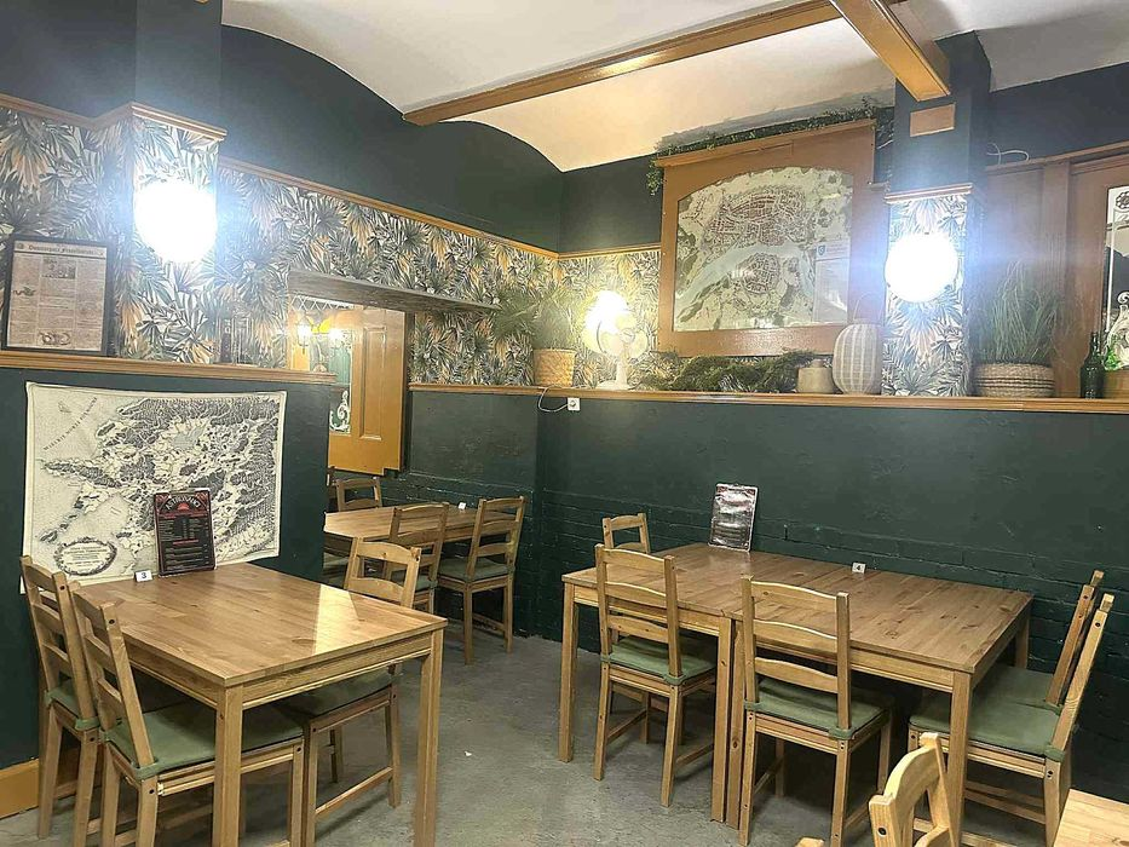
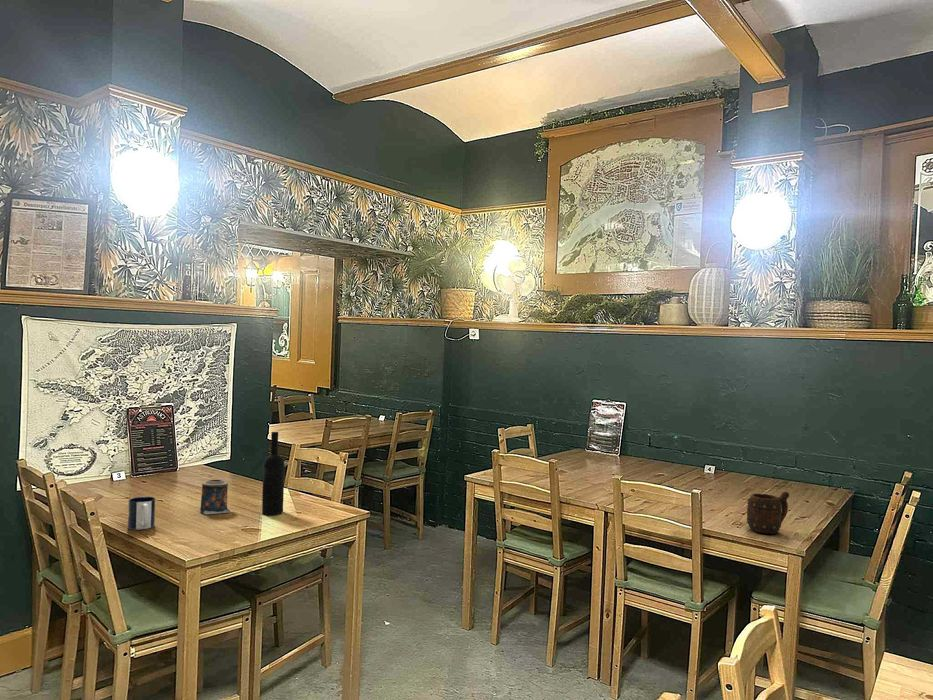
+ mug (769, 511)
+ candle (216, 495)
+ wine bottle (273, 472)
+ mug (142, 513)
